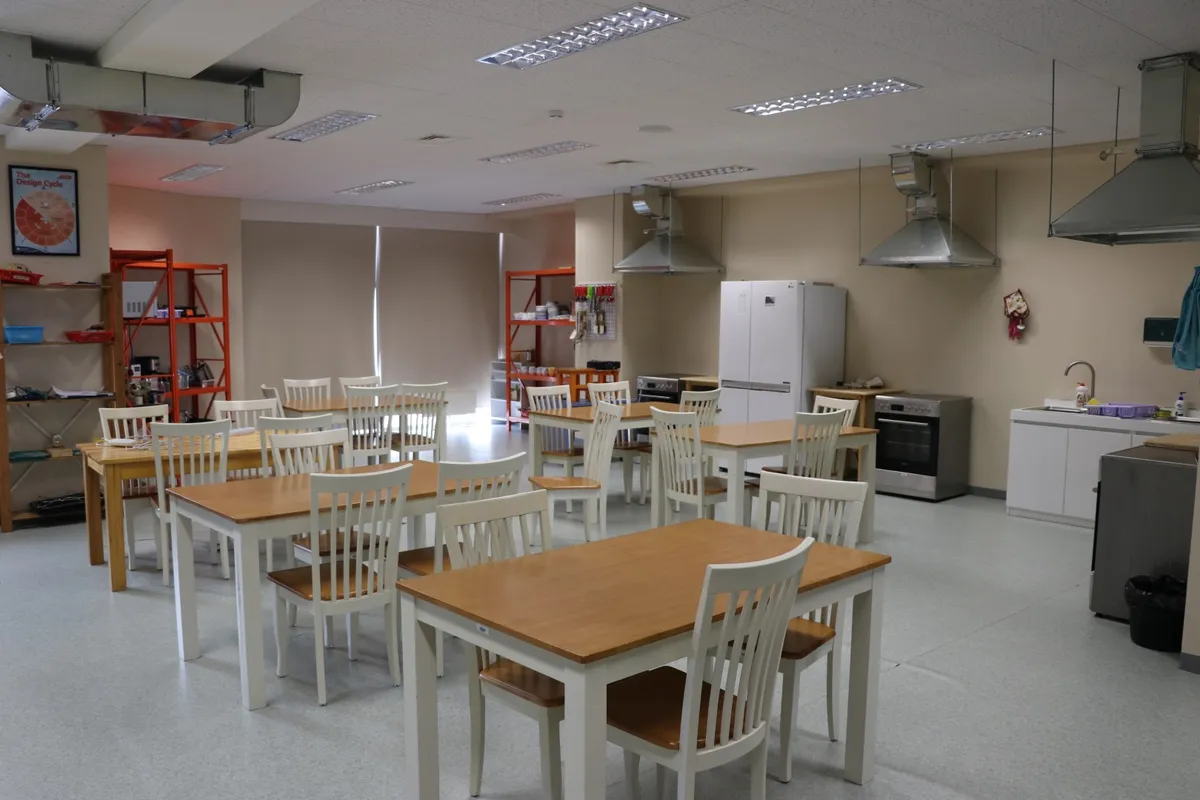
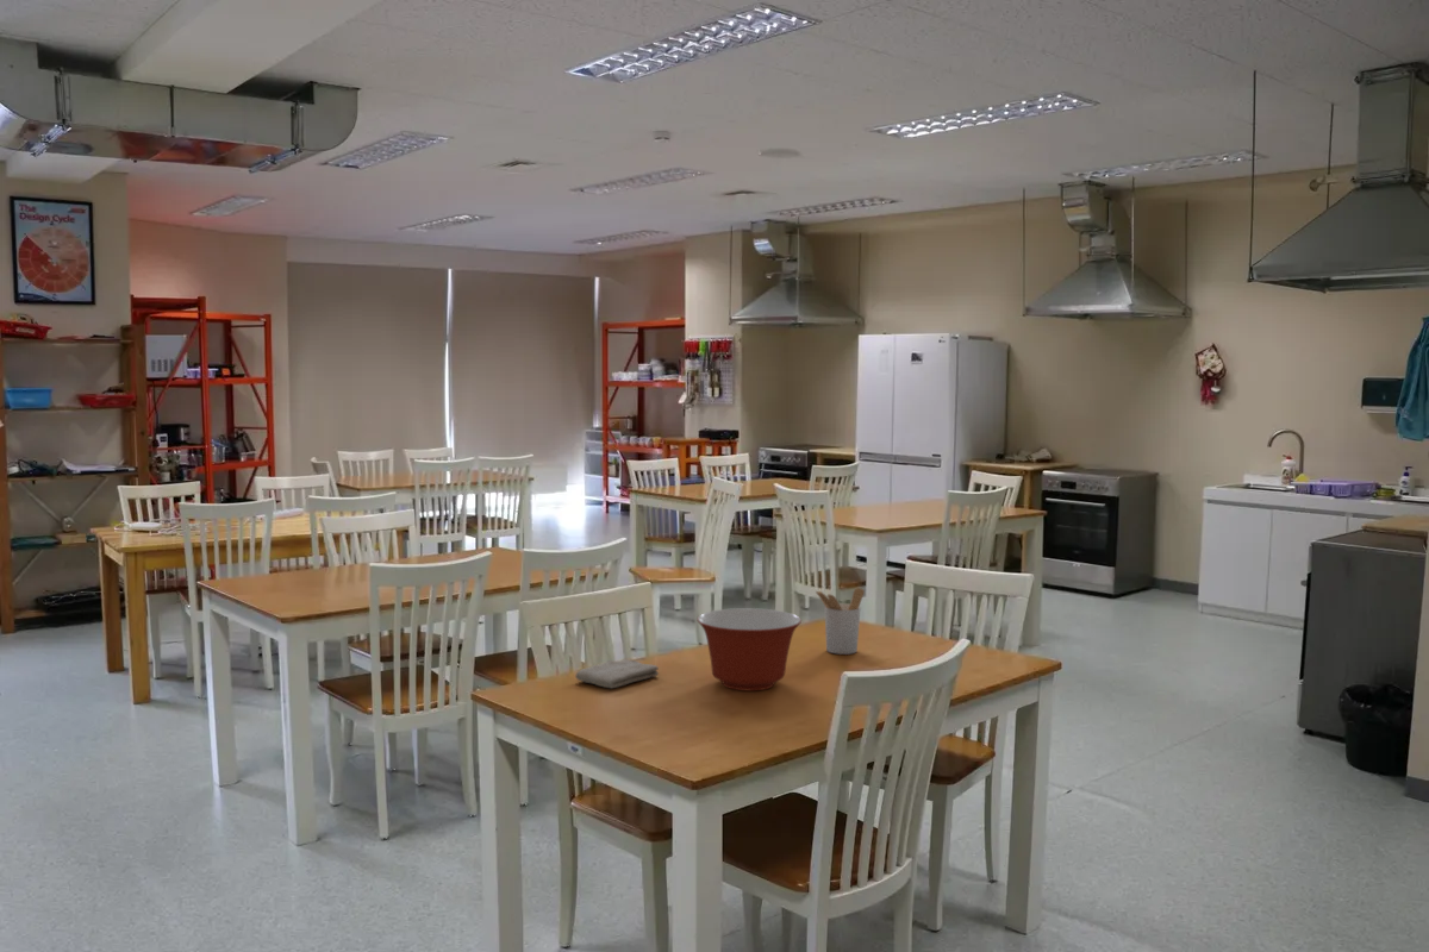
+ utensil holder (836, 619)
+ mixing bowl (748, 651)
+ washcloth (618, 672)
